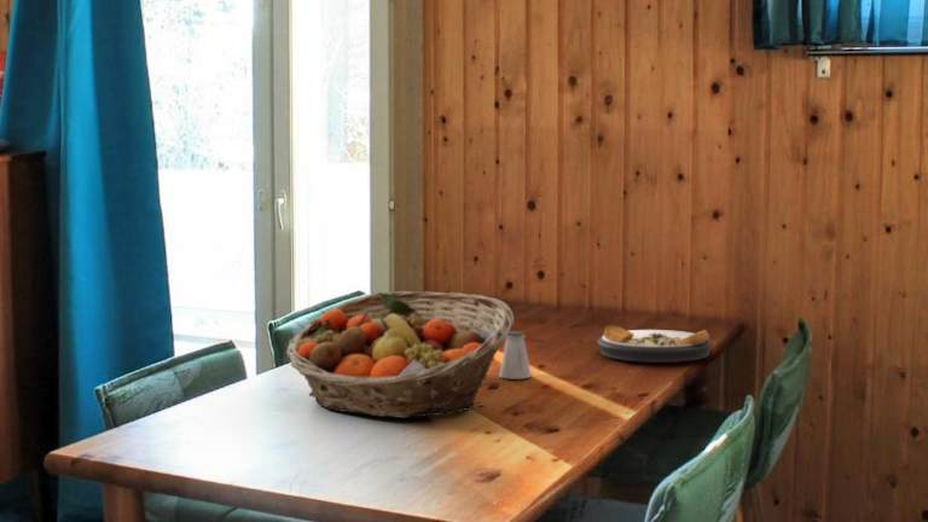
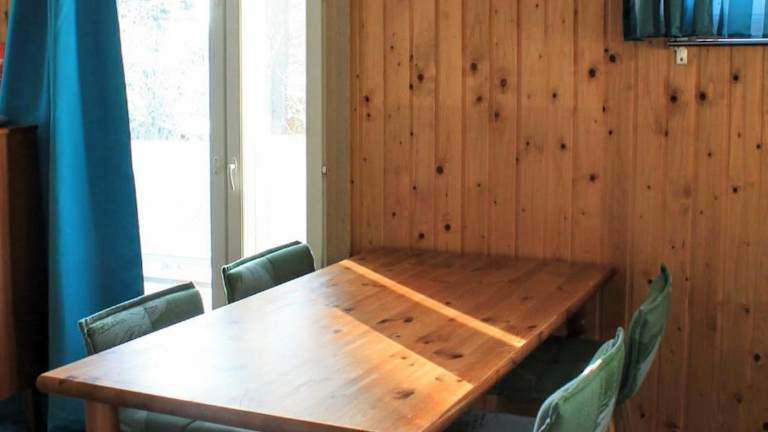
- fruit basket (399, 350)
- saltshaker (515, 354)
- plate (654, 341)
